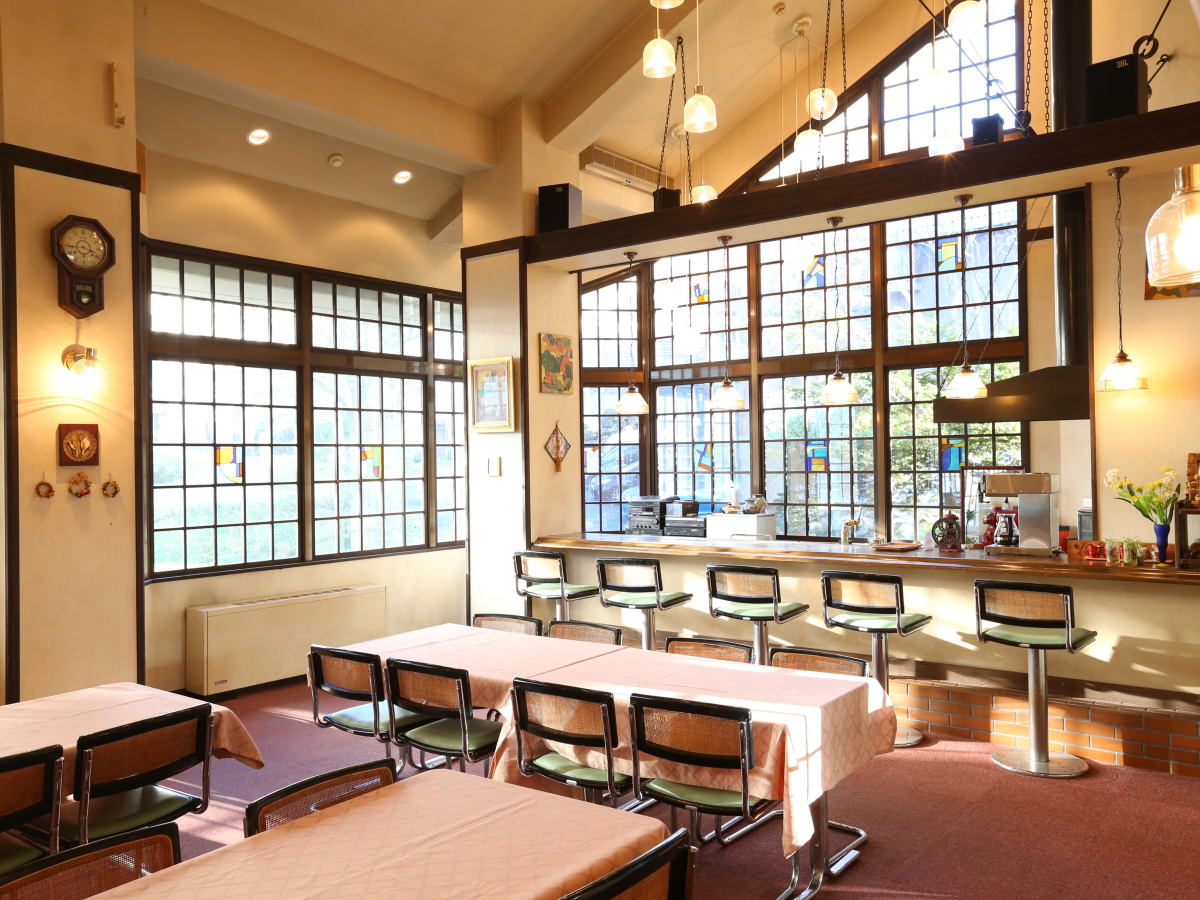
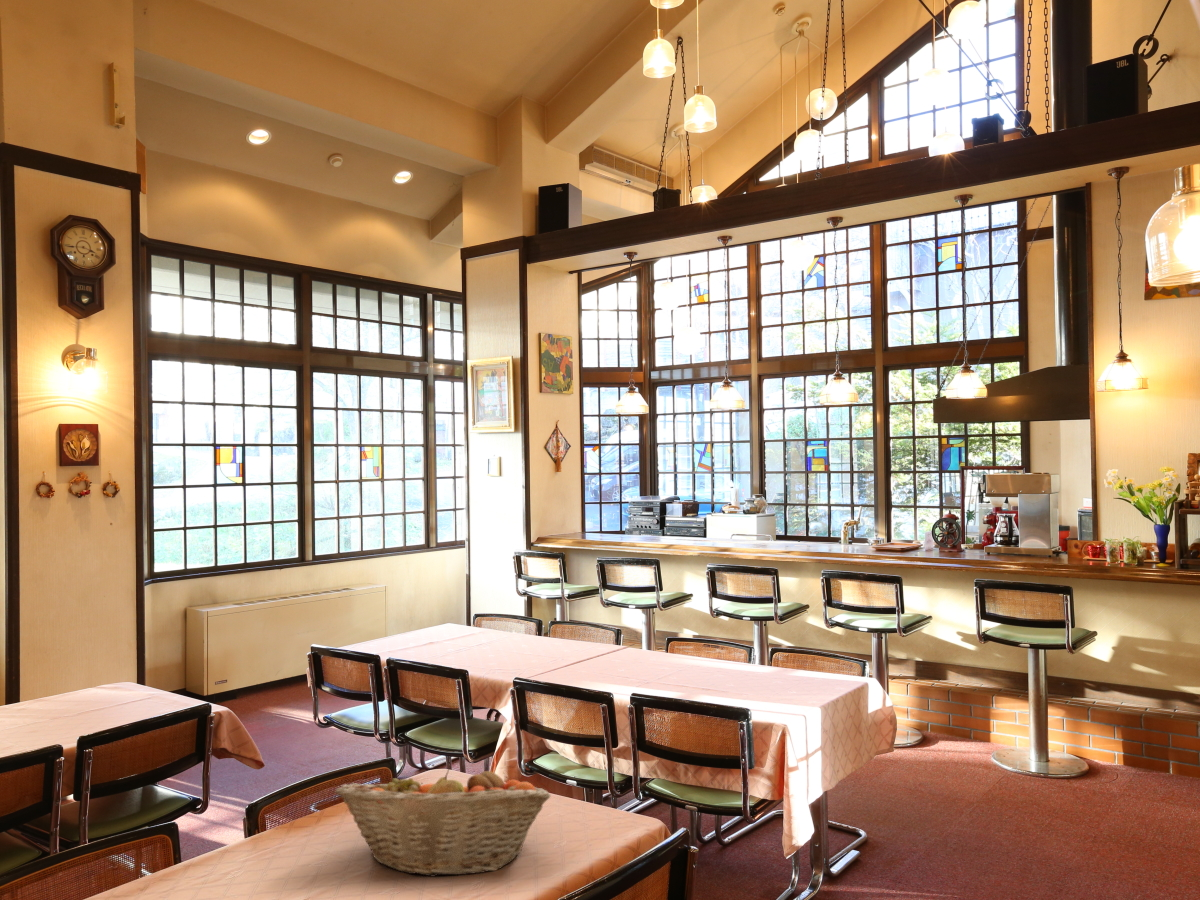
+ fruit basket (443, 808)
